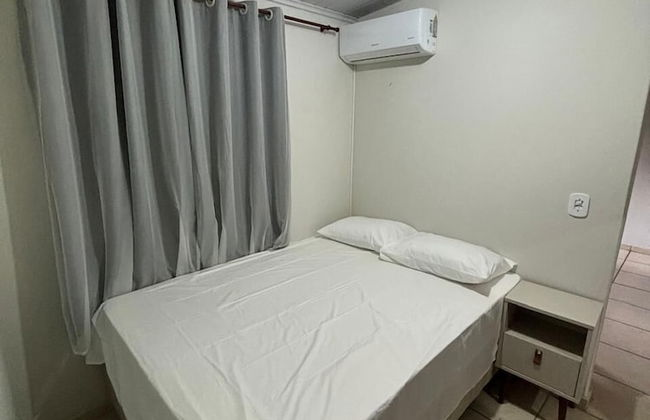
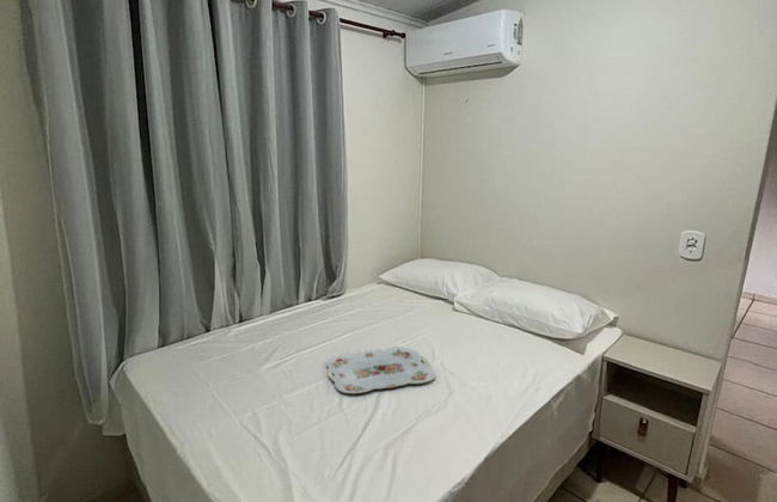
+ serving tray (379, 368)
